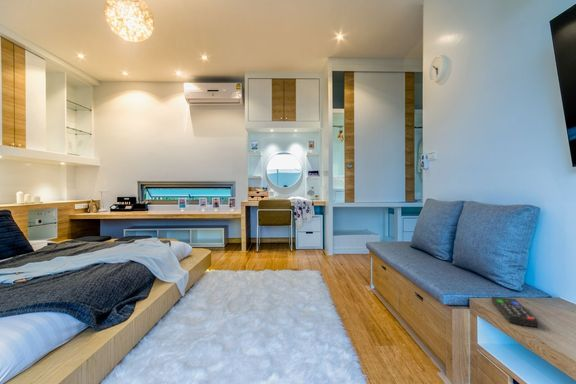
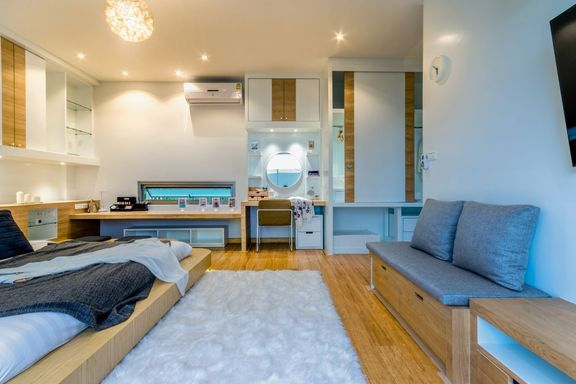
- remote control (512, 309)
